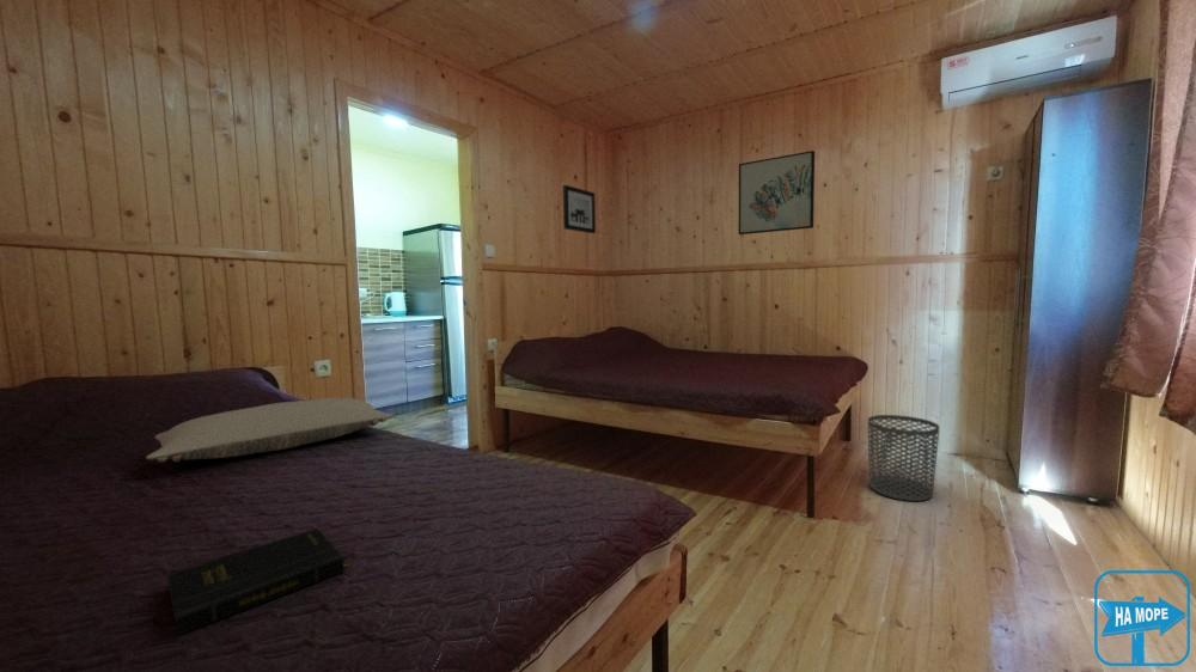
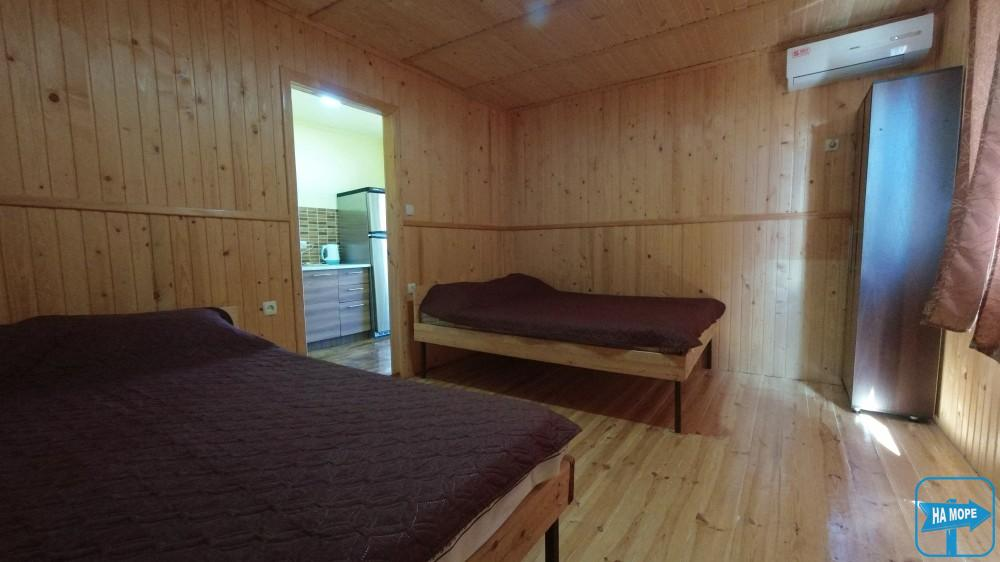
- wall art (579, 209)
- book (263, 572)
- wall art (774, 194)
- pillow (280, 424)
- waste bin (901, 456)
